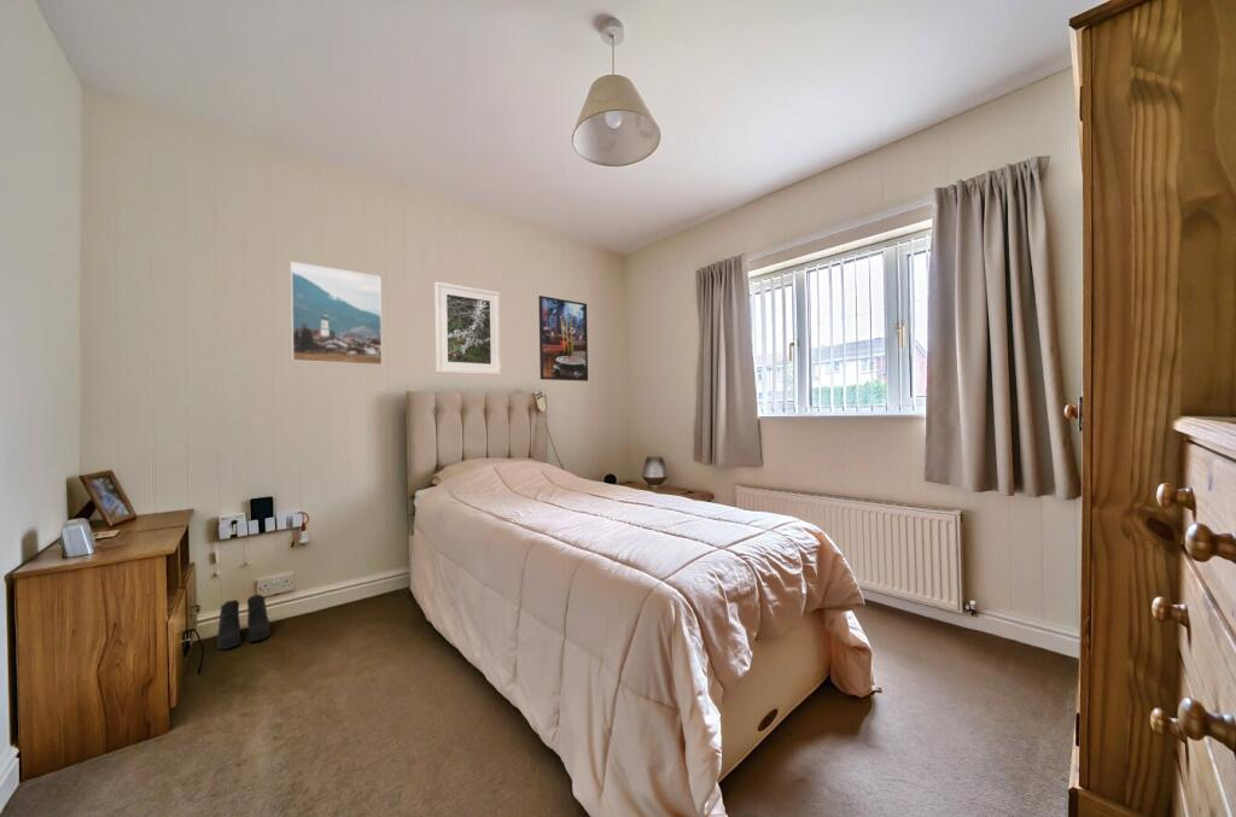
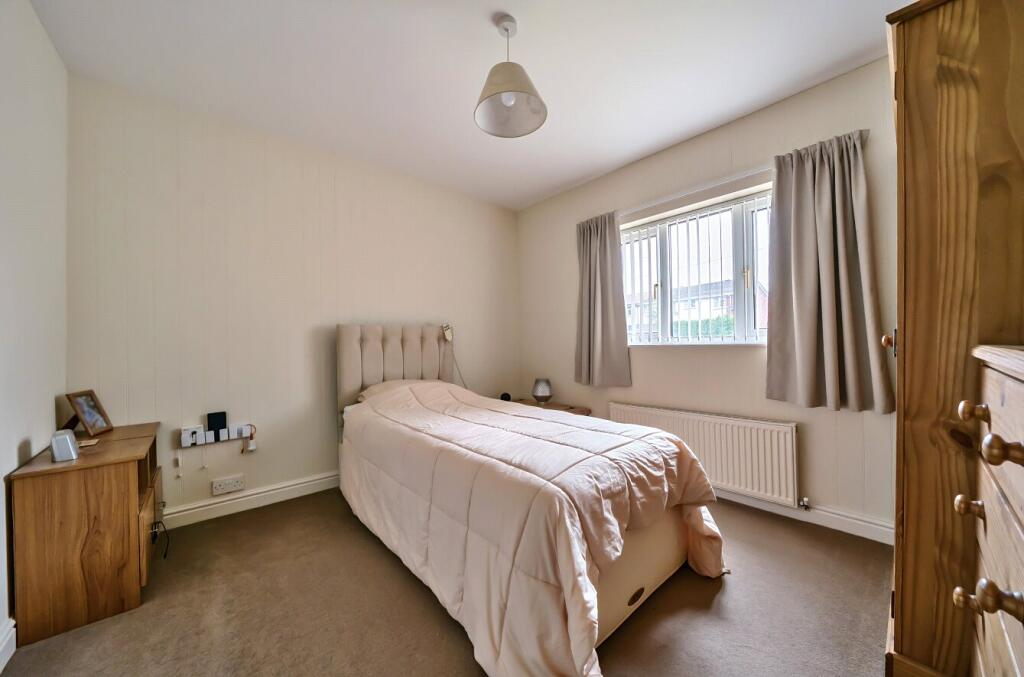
- boots (247, 618)
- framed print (468, 329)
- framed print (338, 316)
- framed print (564, 339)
